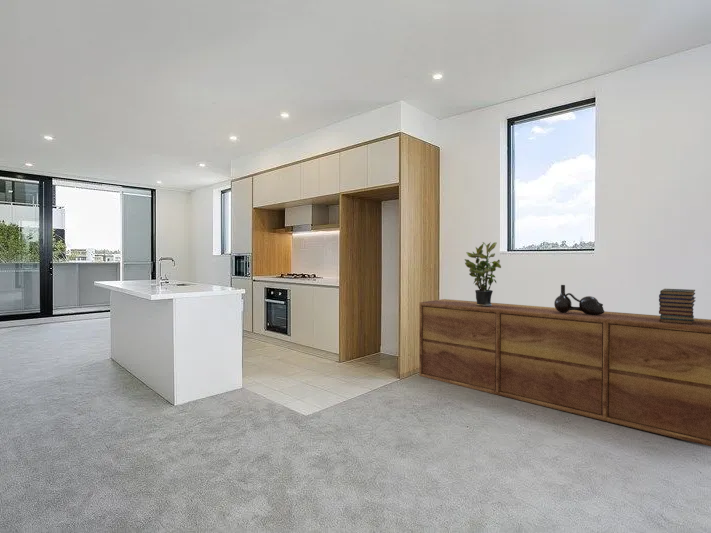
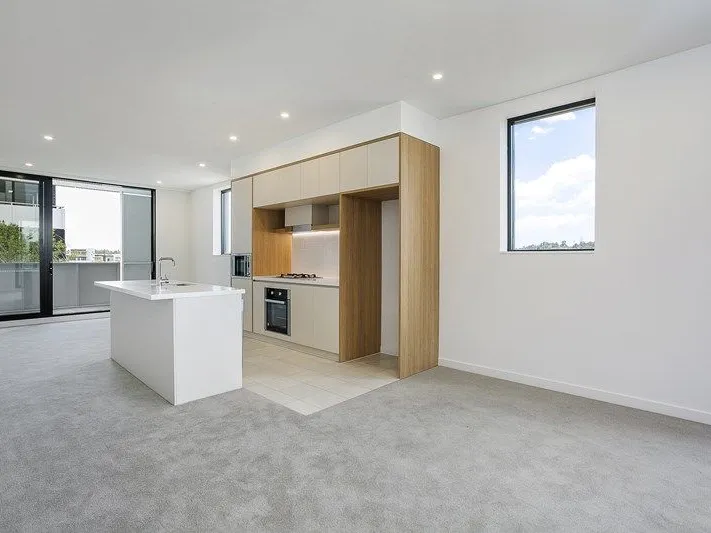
- decorative vase (578, 300)
- book stack (677, 305)
- sideboard (556, 355)
- potted plant (481, 273)
